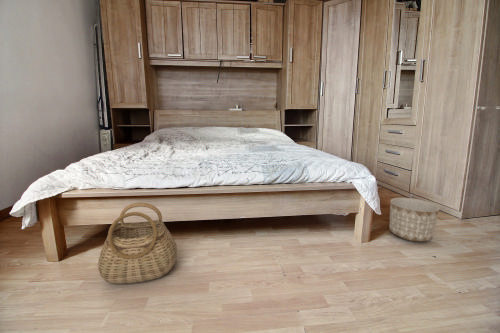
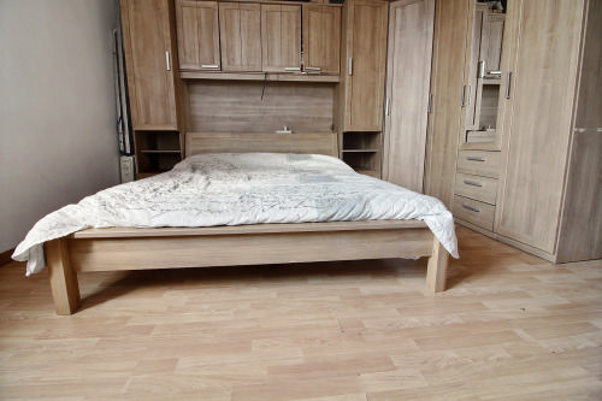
- planter (411, 220)
- basket (138, 239)
